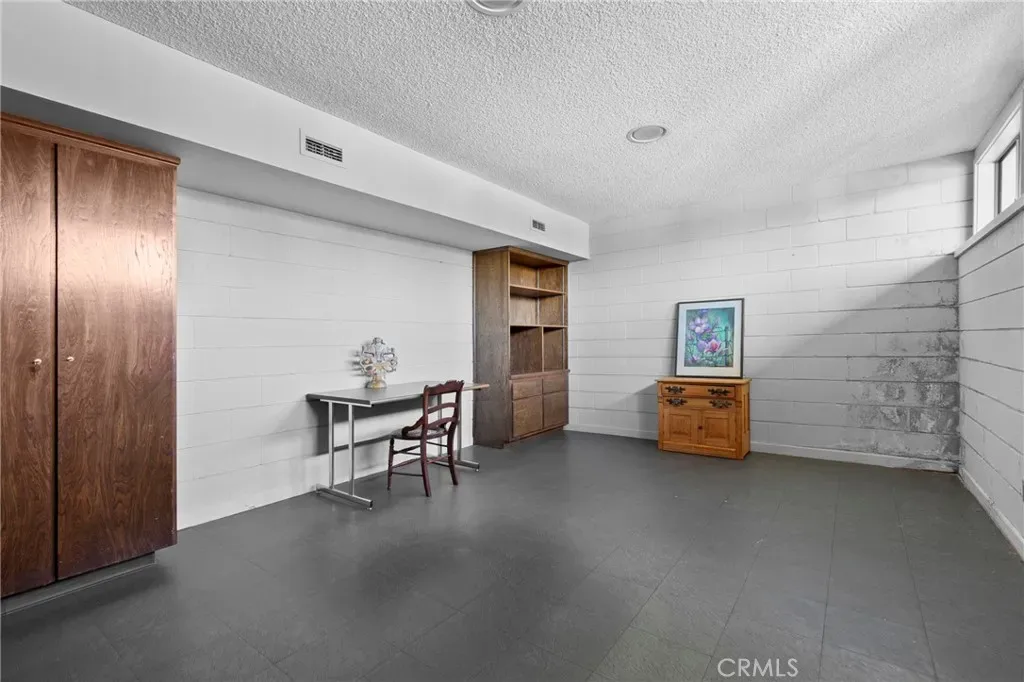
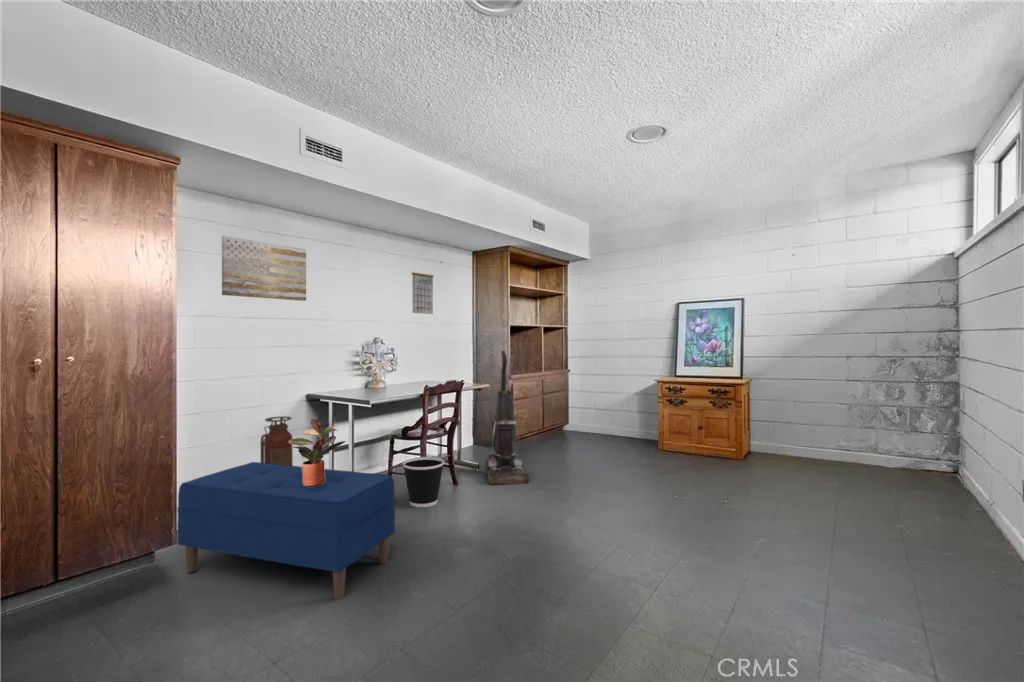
+ calendar (422, 288)
+ fire extinguisher (276, 463)
+ potted plant (318, 448)
+ wall art (266, 270)
+ wastebasket (423, 482)
+ vacuum cleaner (506, 414)
+ bench (289, 523)
